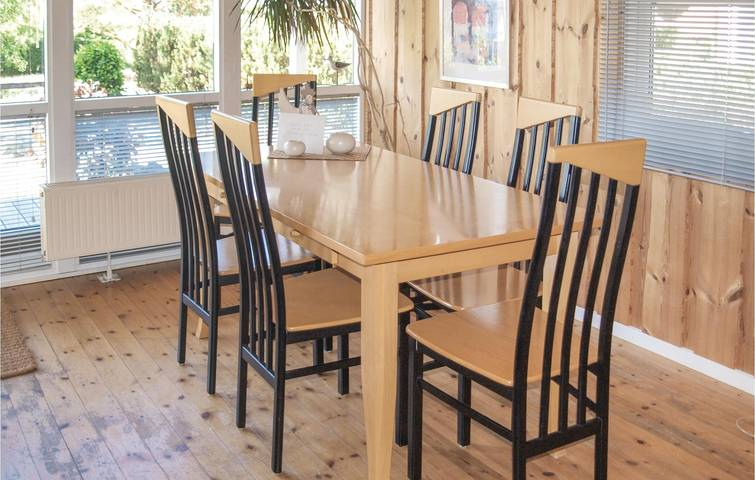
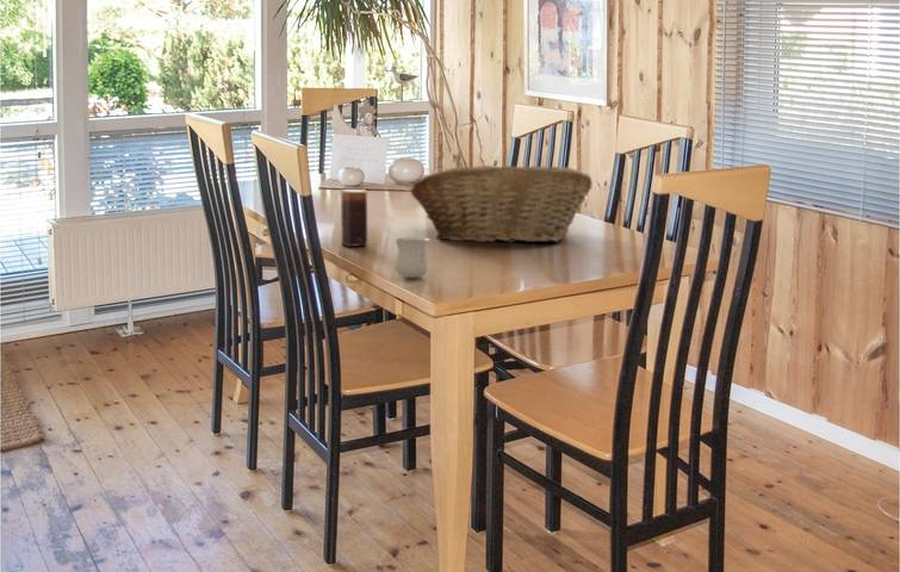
+ candle (354, 217)
+ mug (409, 256)
+ fruit basket (501, 201)
